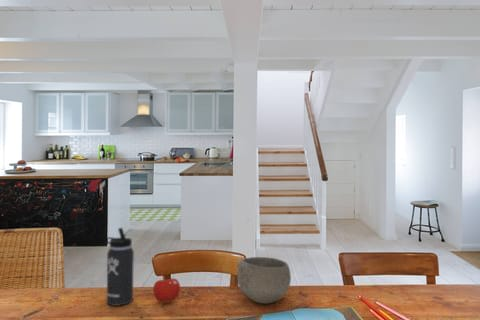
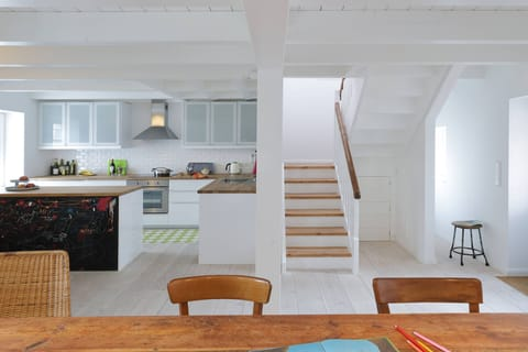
- fruit (166, 288)
- bowl (263, 279)
- thermos bottle (118, 263)
